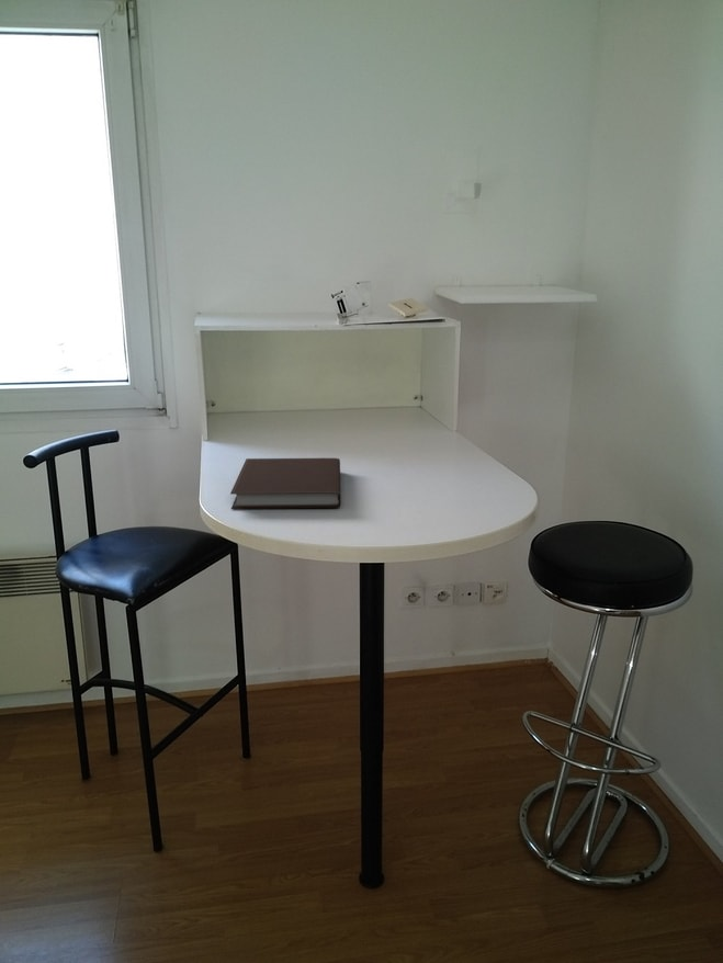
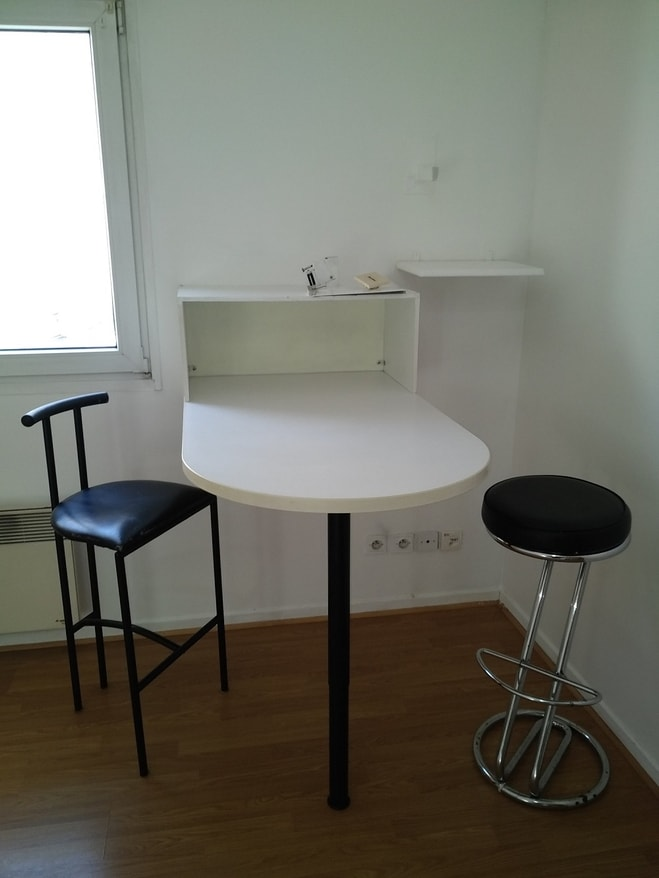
- notebook (290, 480)
